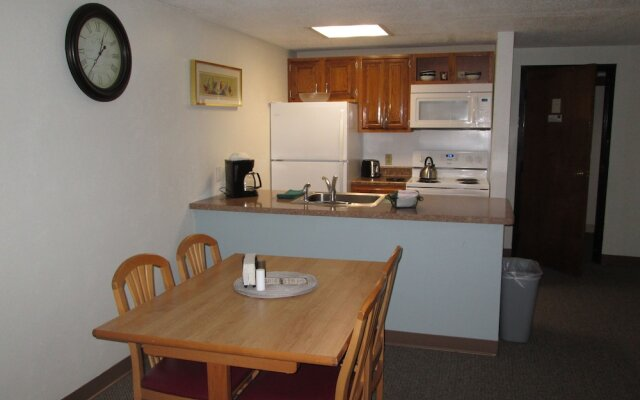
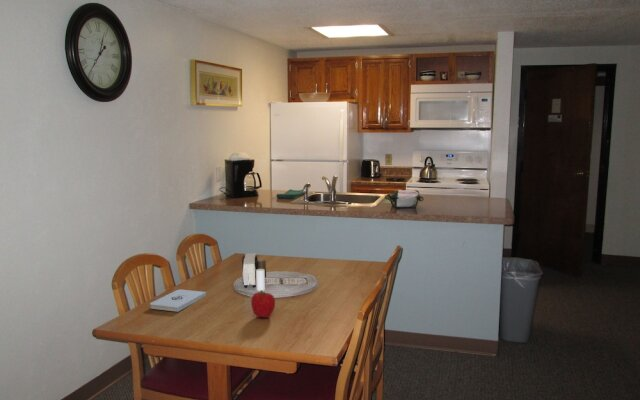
+ fruit (263, 303)
+ notepad (178, 299)
